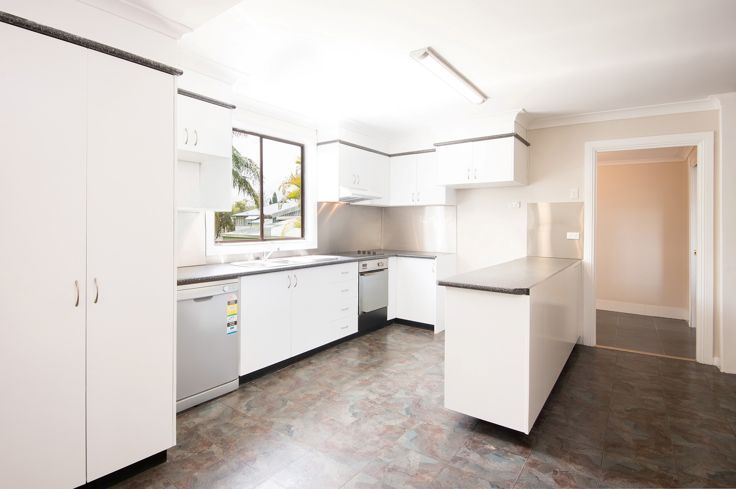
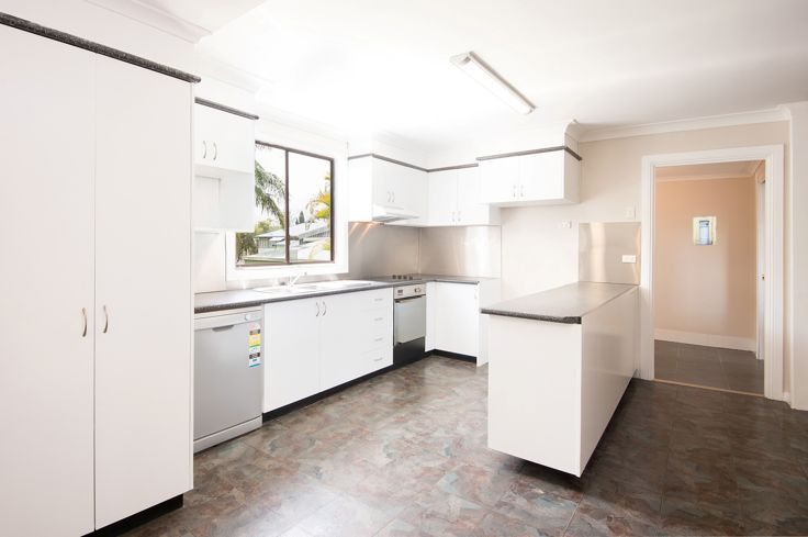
+ wall art (704, 231)
